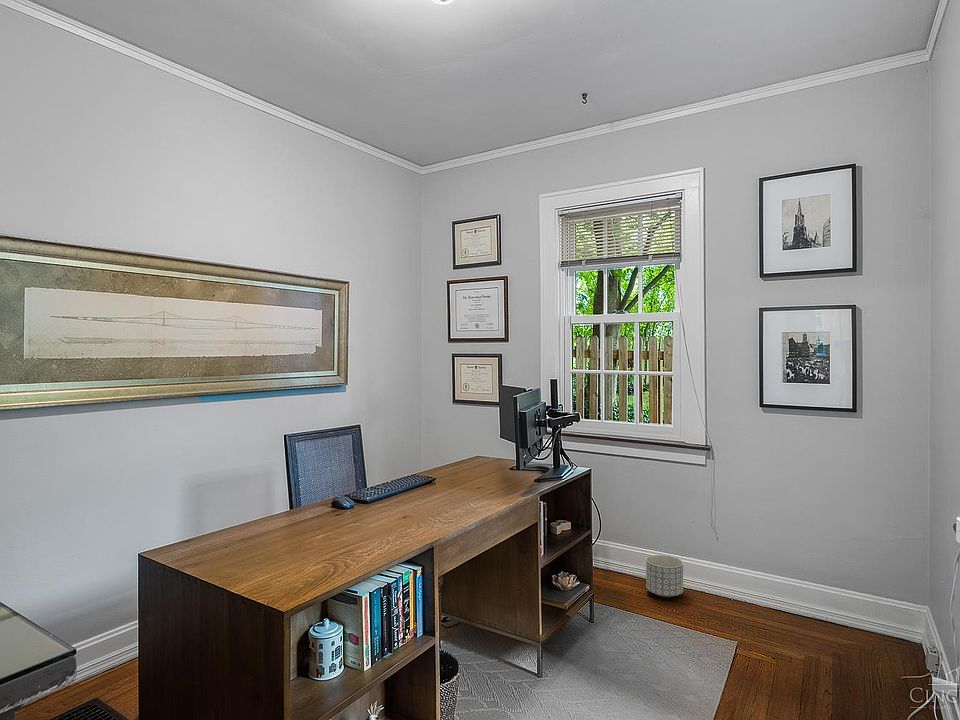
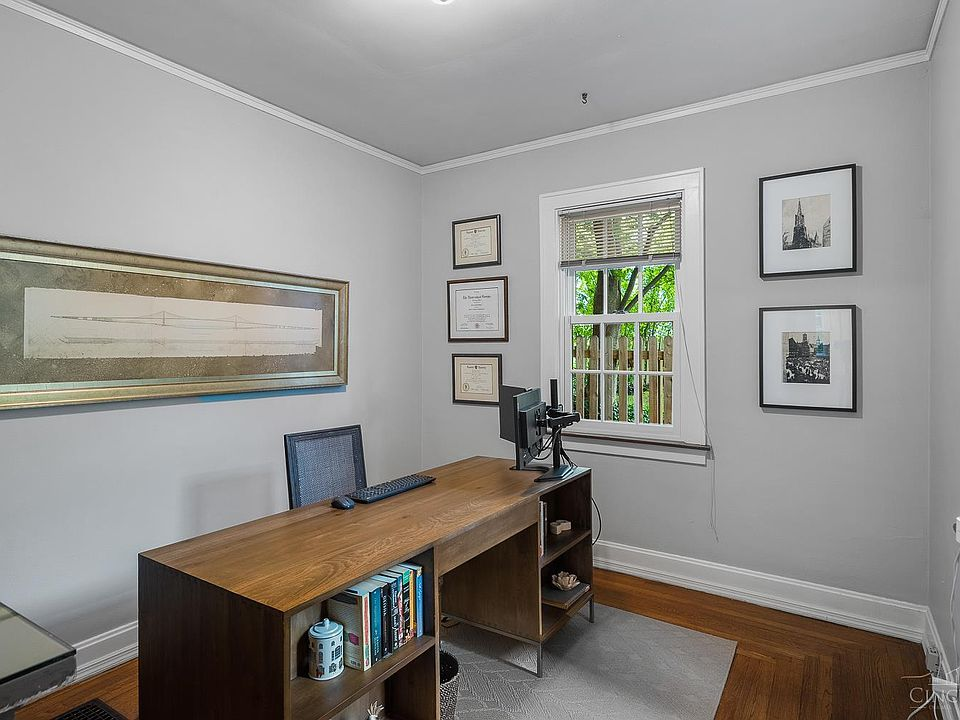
- planter (664, 577)
